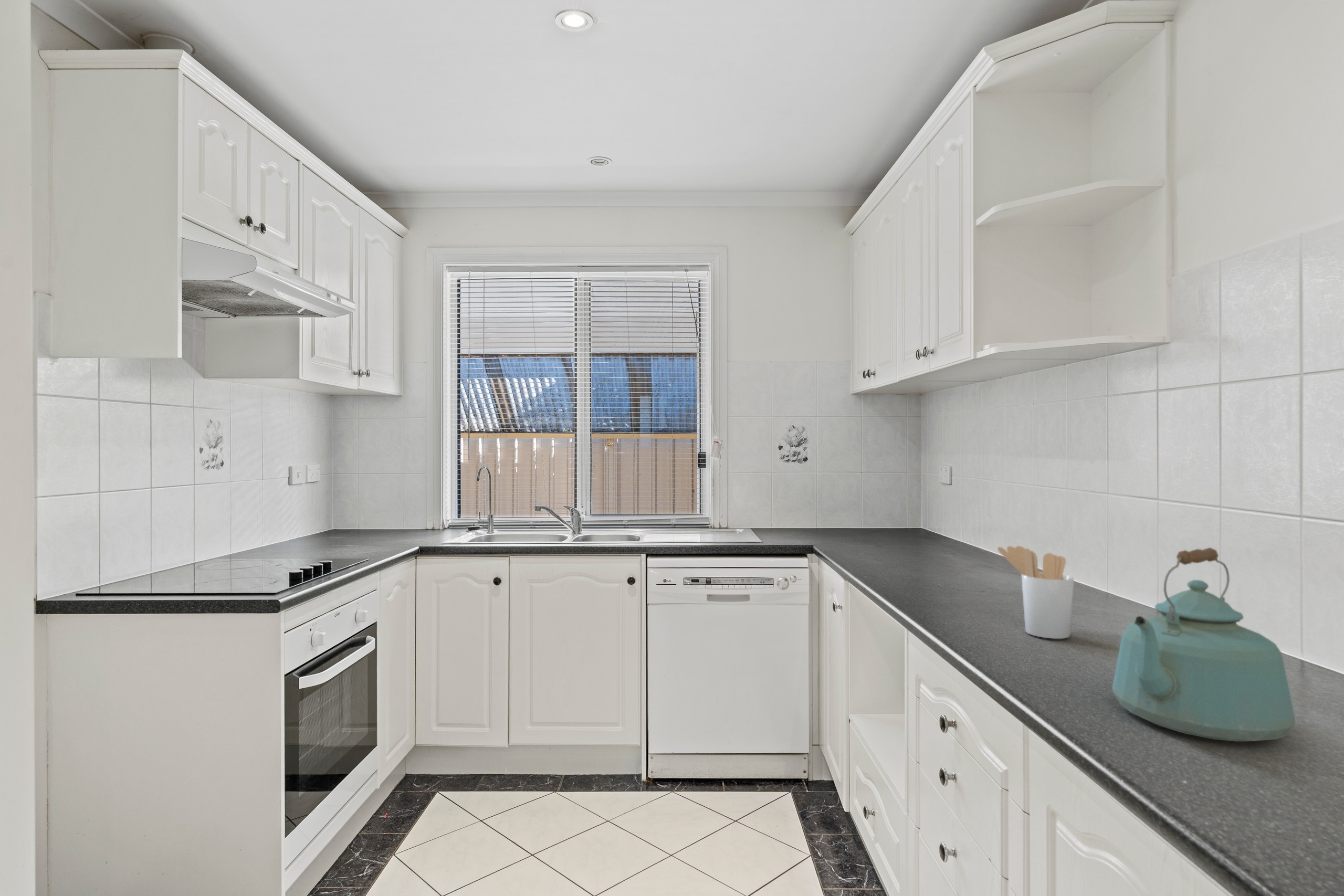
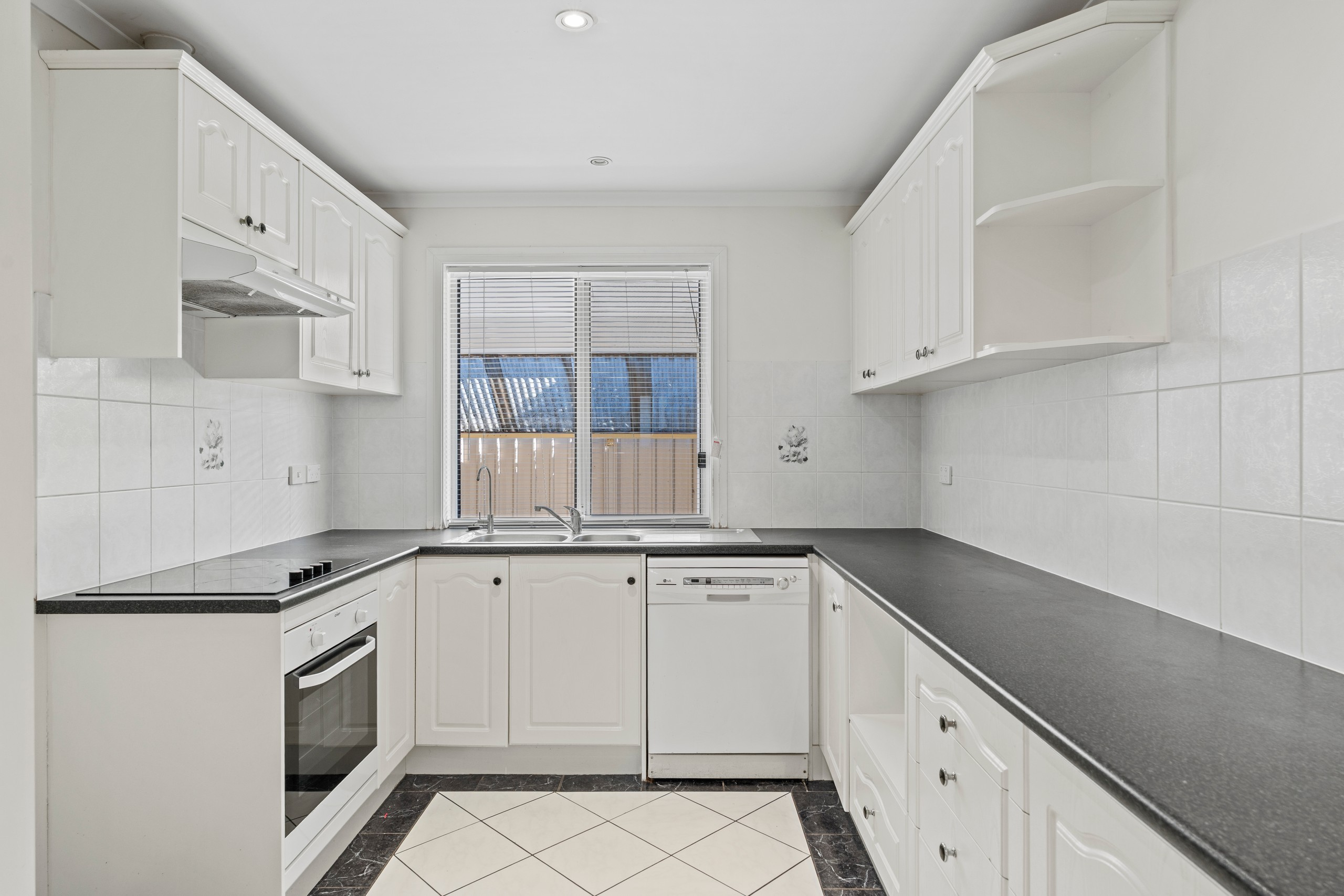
- kettle (1189, 636)
- utensil holder (1035, 588)
